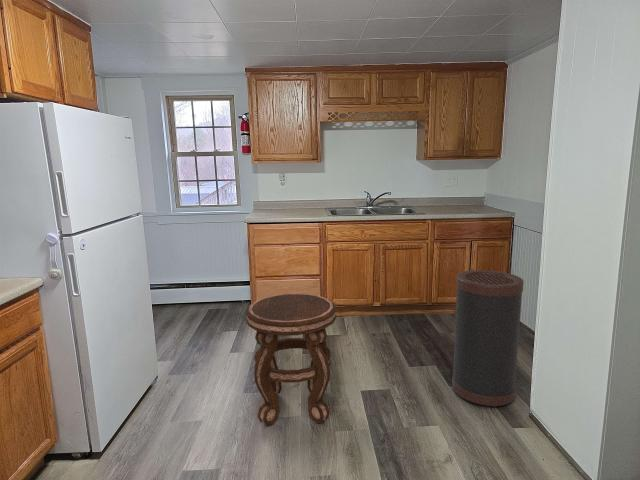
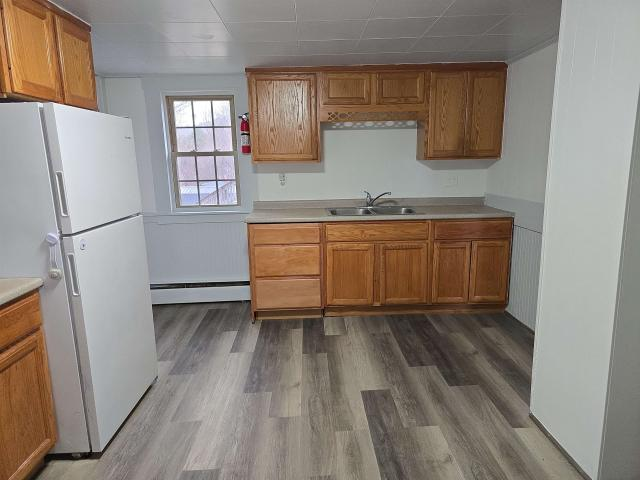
- side table (291, 348)
- trash can (485, 336)
